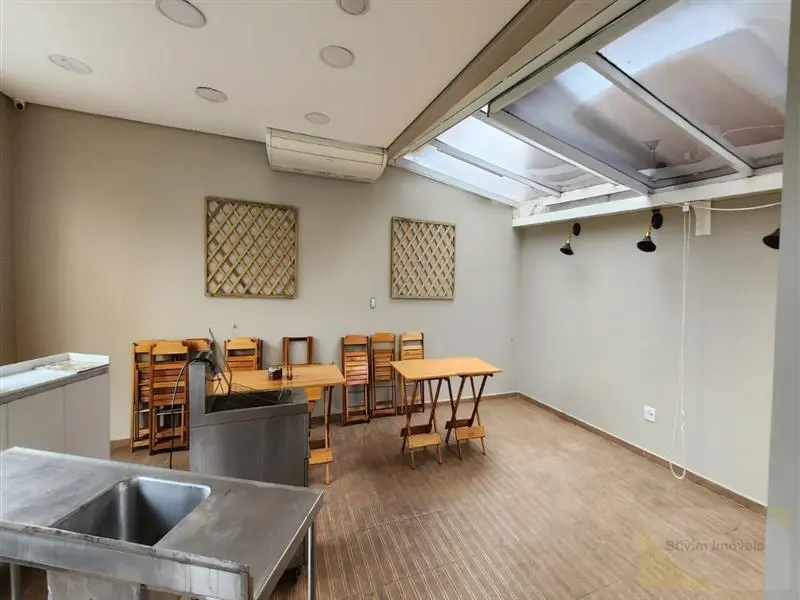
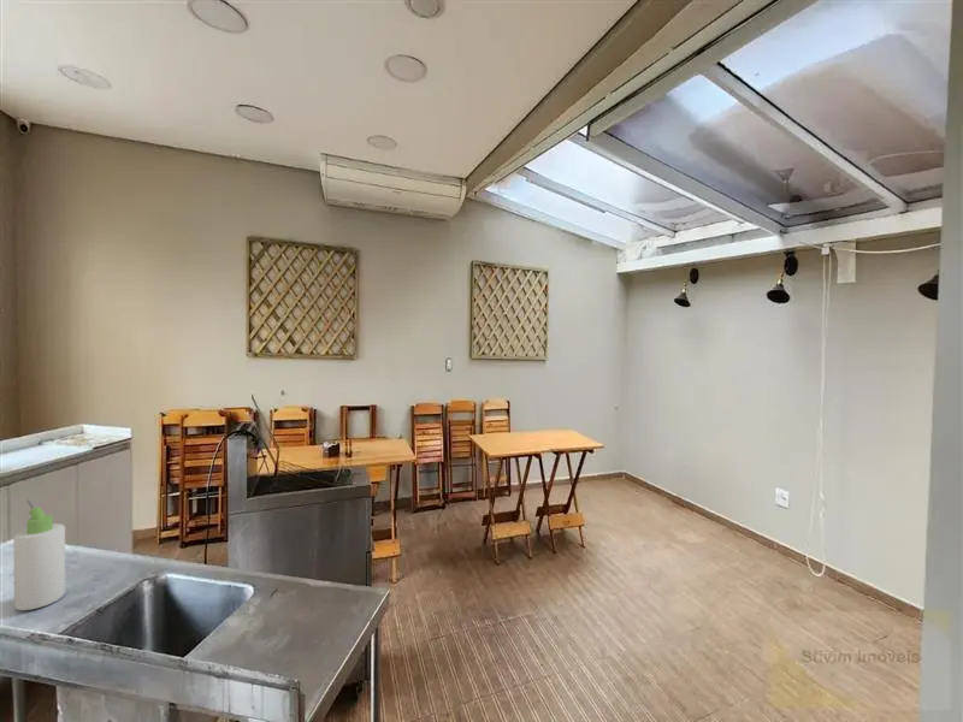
+ bottle (39, 551)
